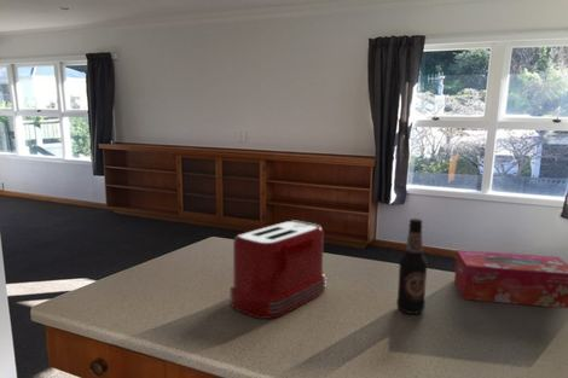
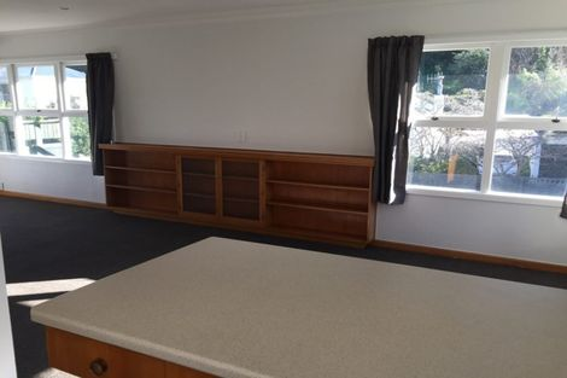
- toaster (279, 263)
- tissue box (511, 277)
- bottle (412, 264)
